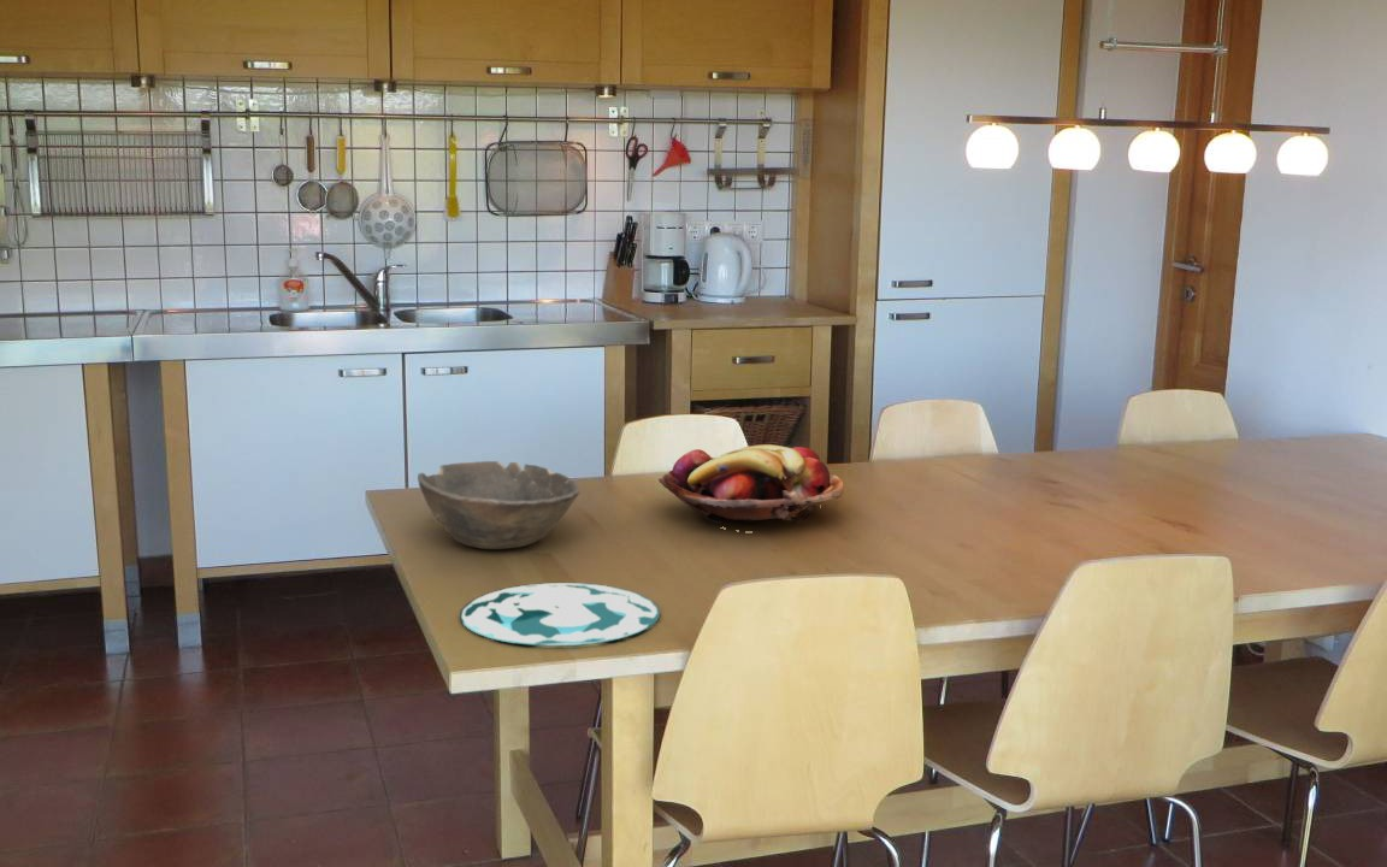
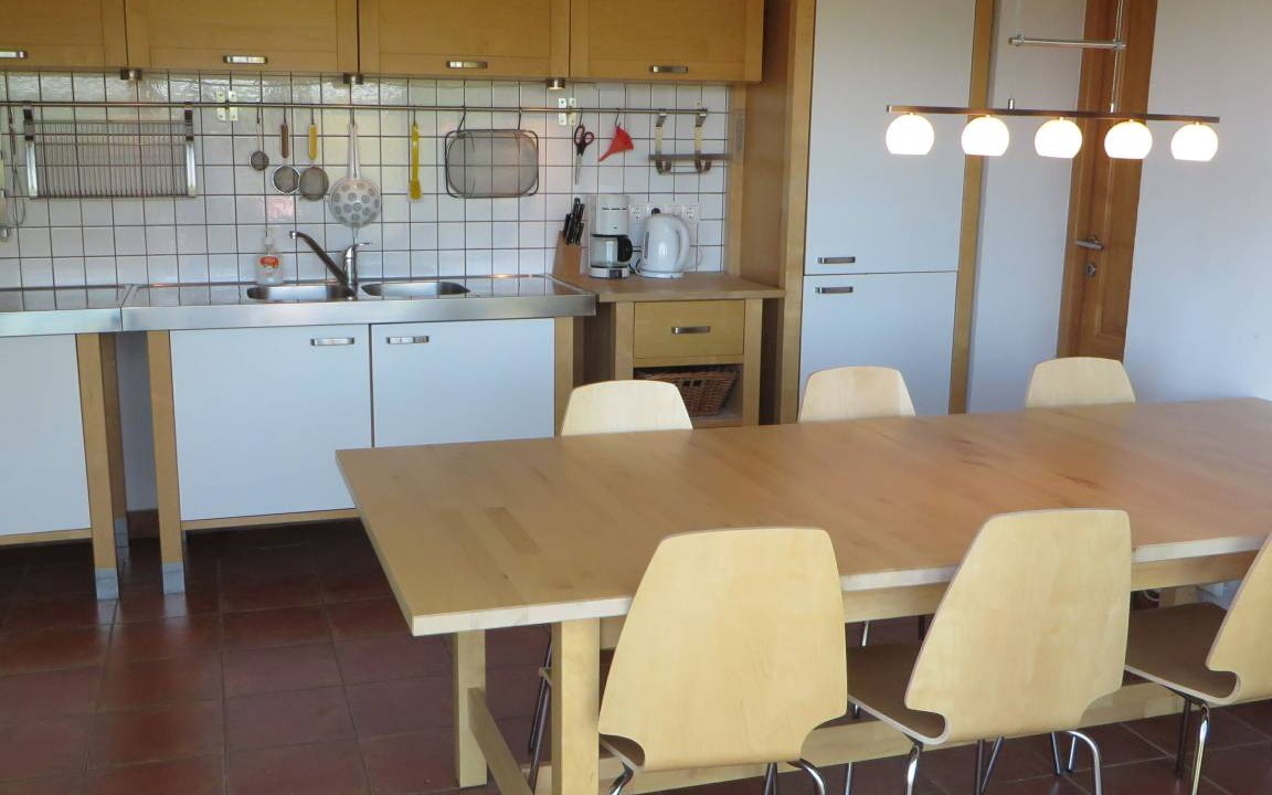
- fruit basket (756, 479)
- bowl (500, 508)
- plate (560, 603)
